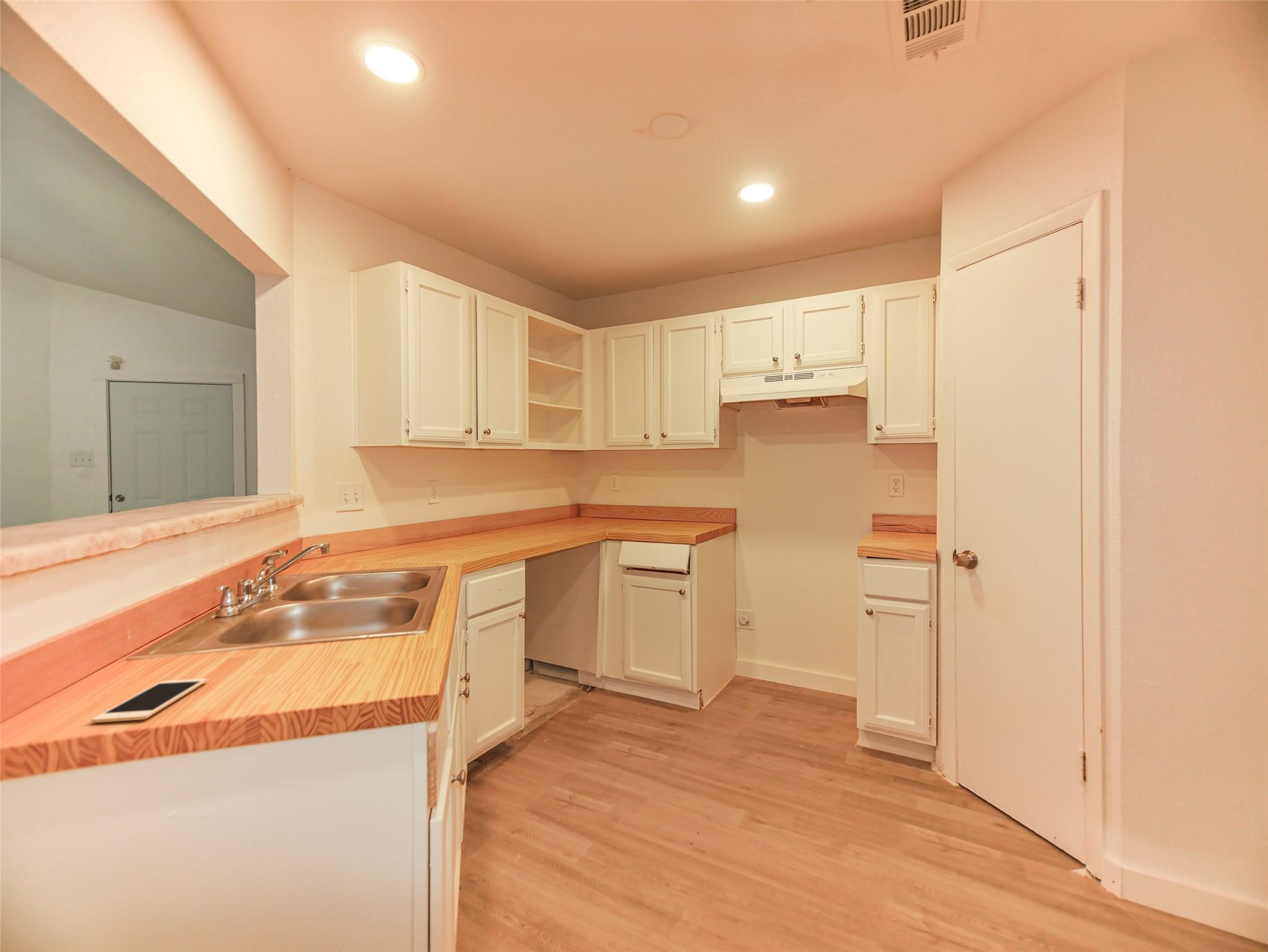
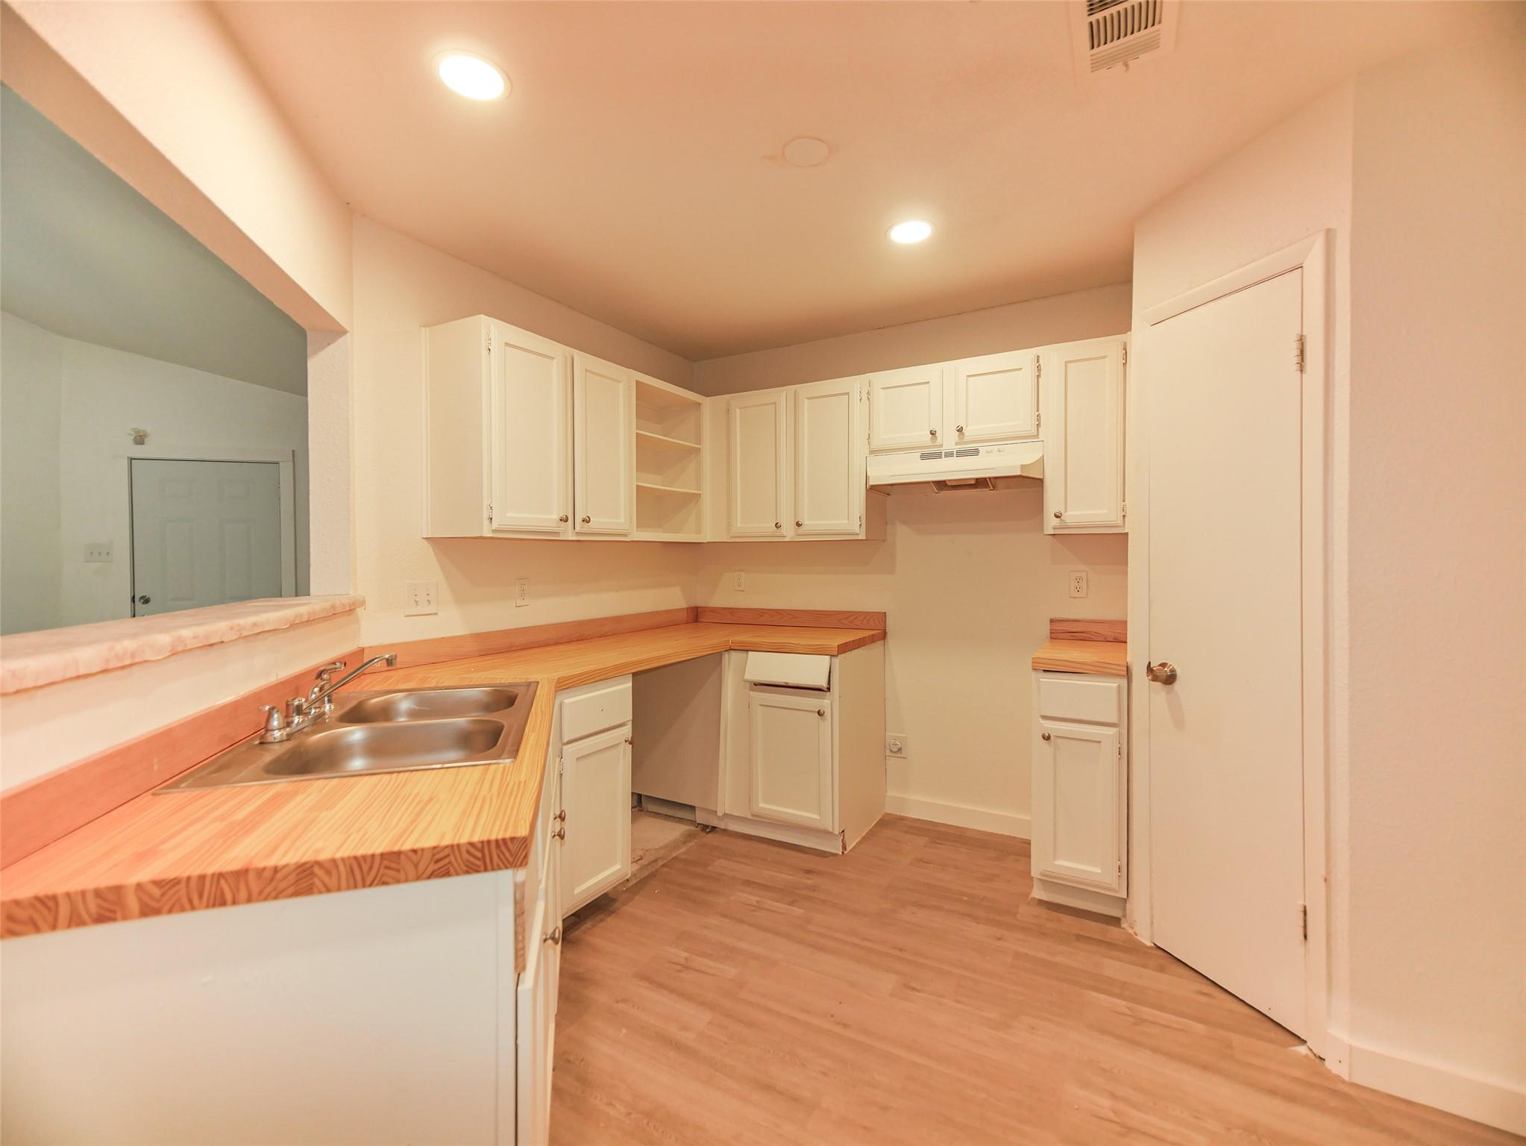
- cell phone (154, 699)
